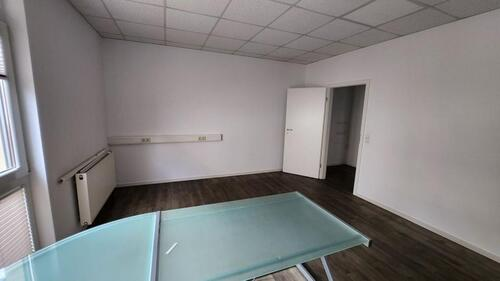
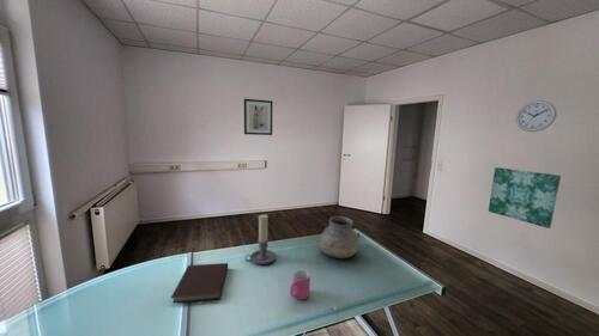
+ vase (339, 236)
+ wall art (258, 117)
+ mug (298, 286)
+ wall art (520, 195)
+ wall clock (534, 116)
+ candle holder (260, 237)
+ notebook (202, 281)
